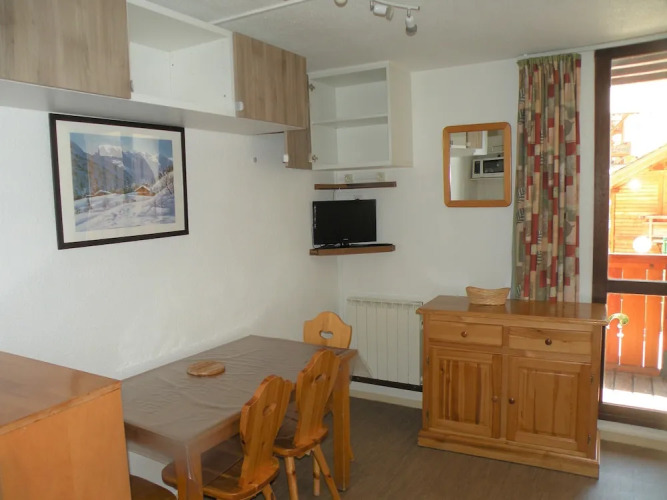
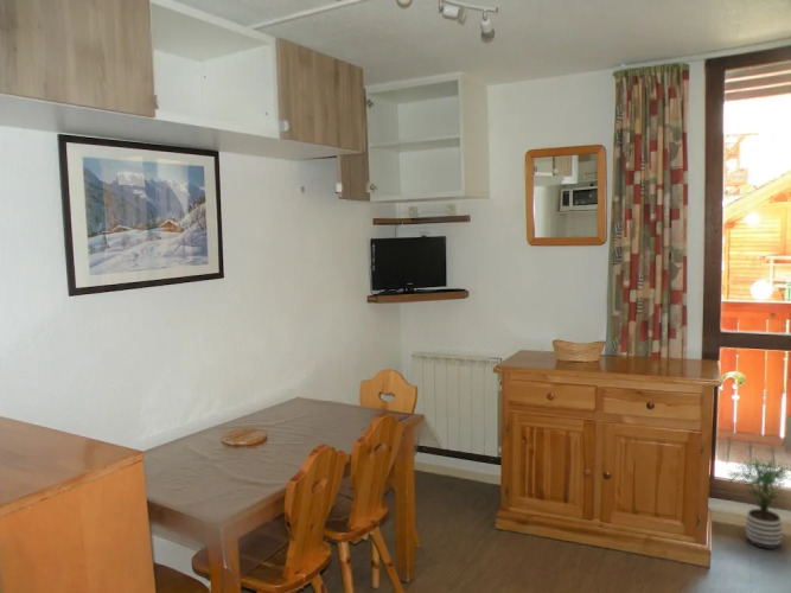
+ potted plant (761, 500)
